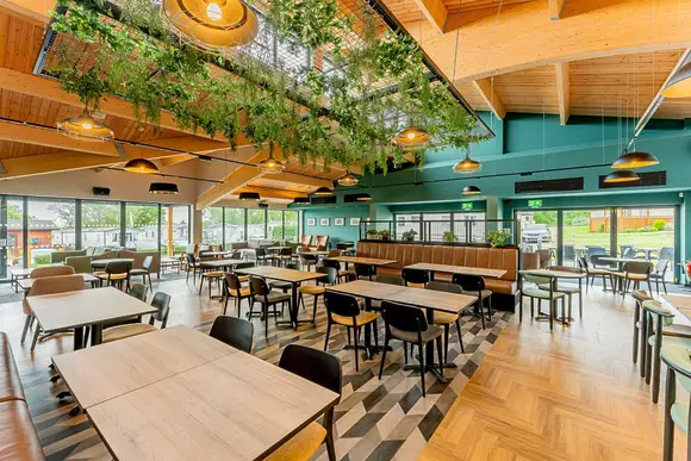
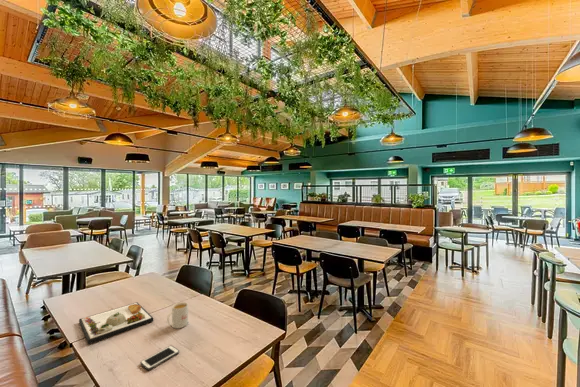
+ cell phone (160, 357)
+ dinner plate (116, 316)
+ mug (177, 316)
